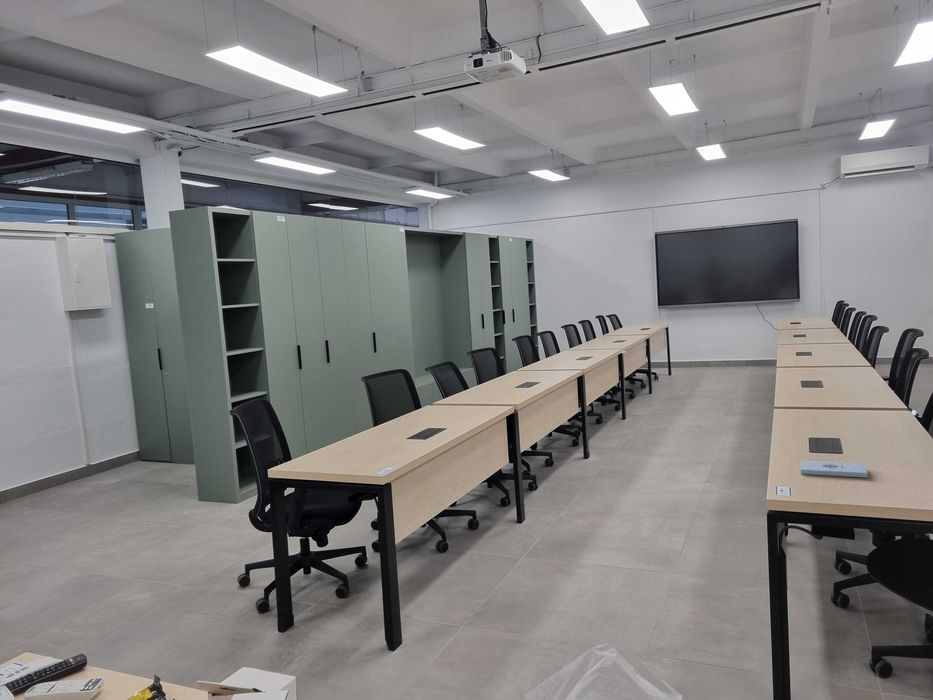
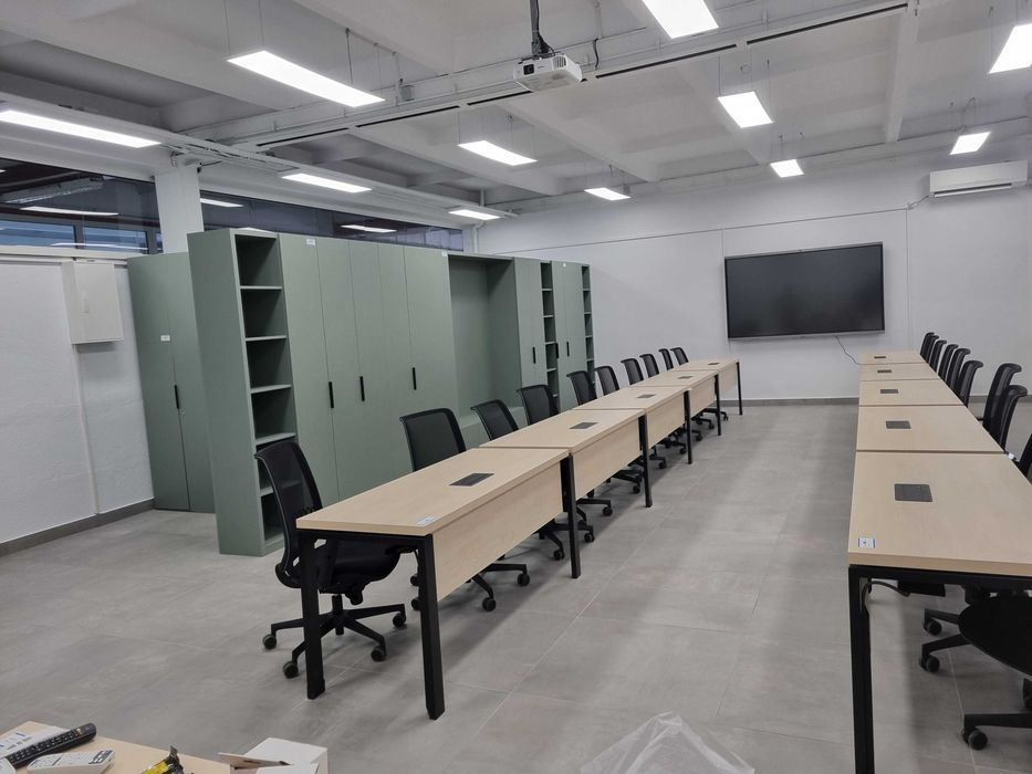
- notepad (832, 468)
